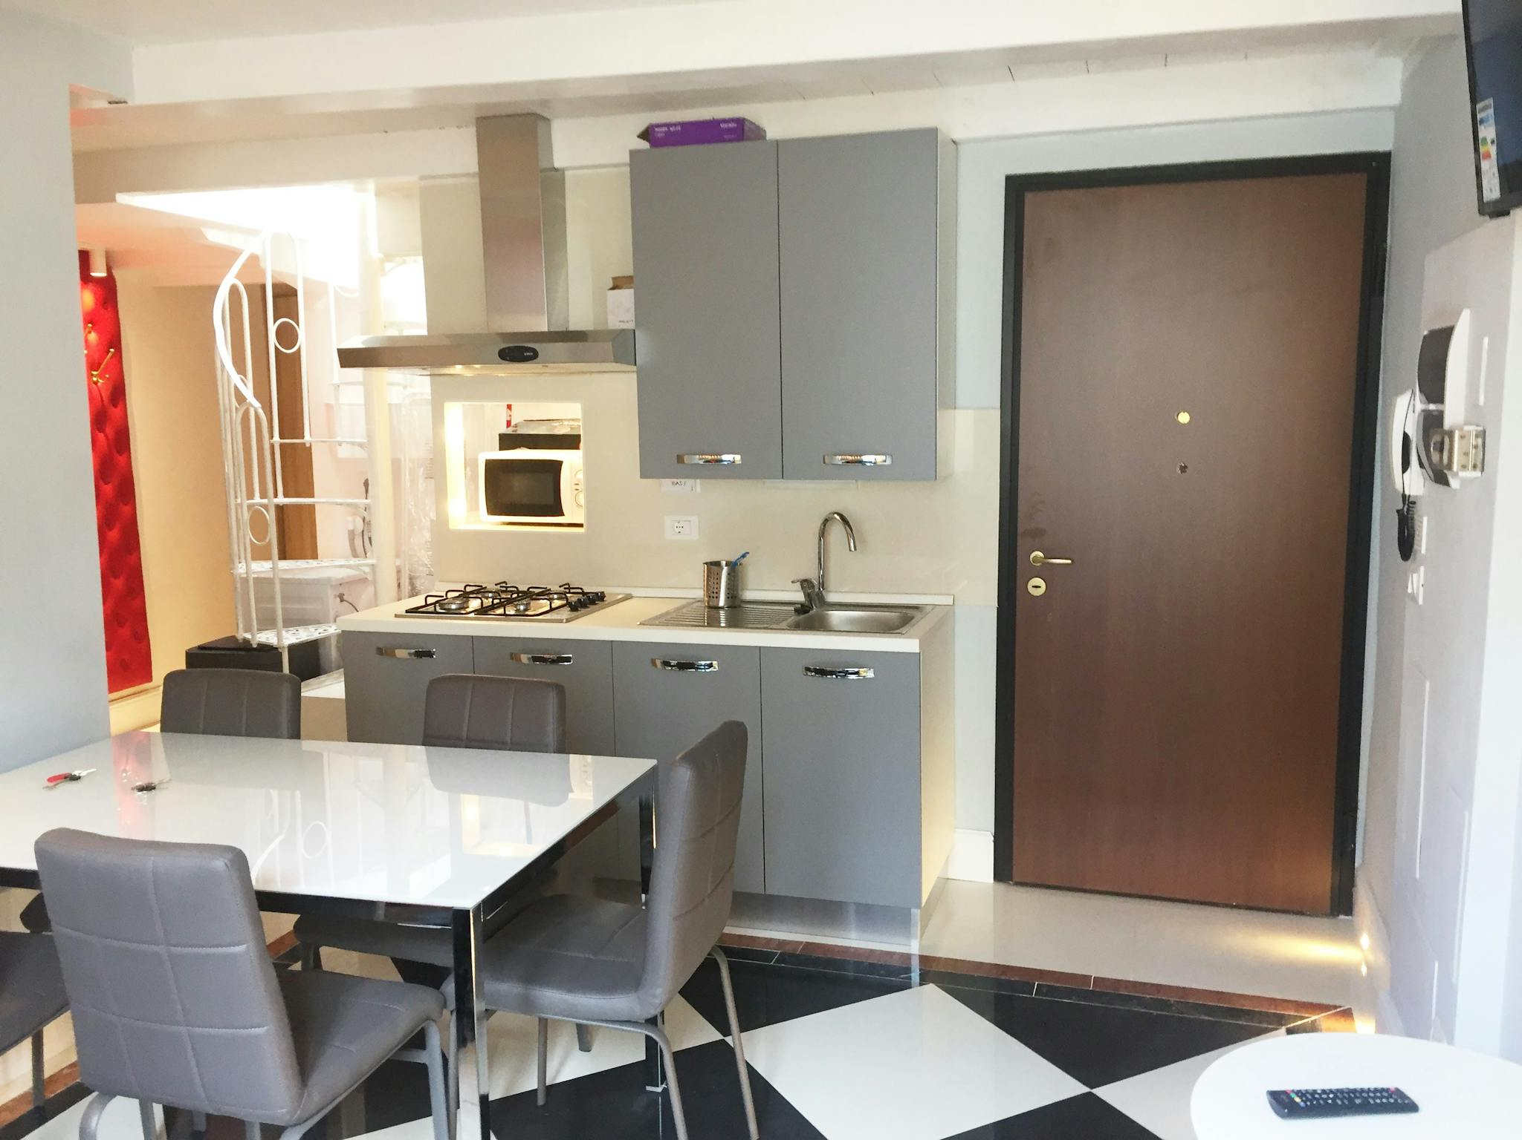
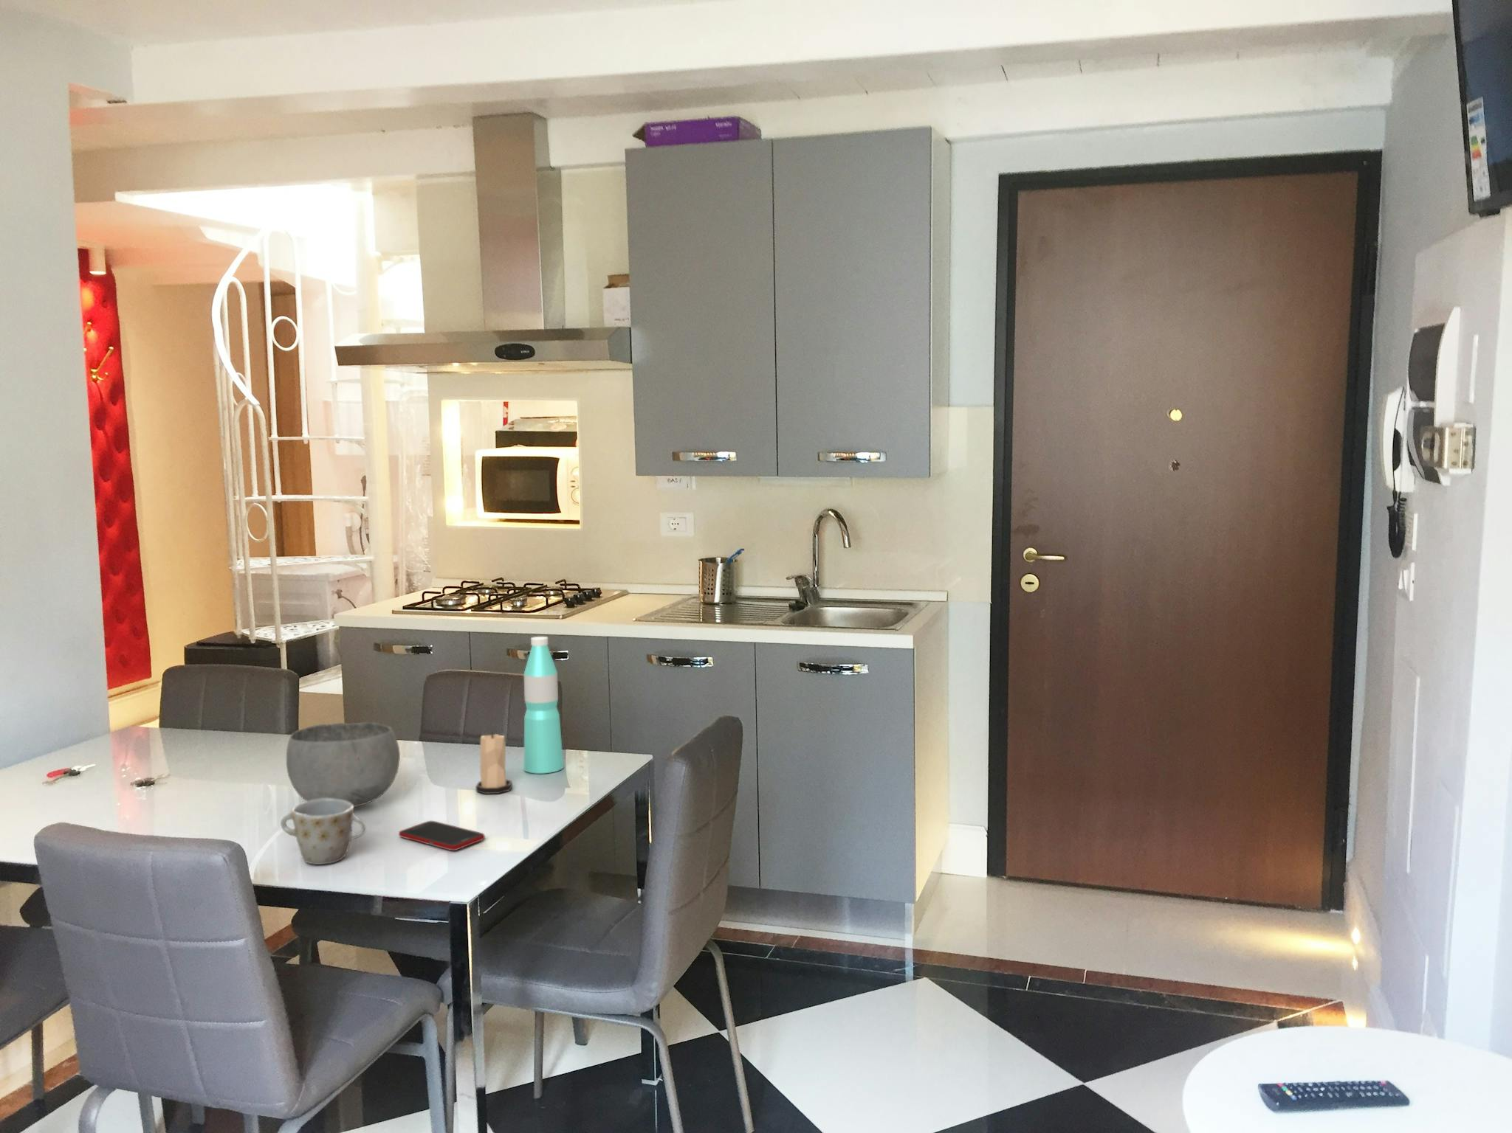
+ mug (324, 832)
+ water bottle (542, 703)
+ candle (493, 759)
+ cell phone (442, 835)
+ bowl (343, 768)
